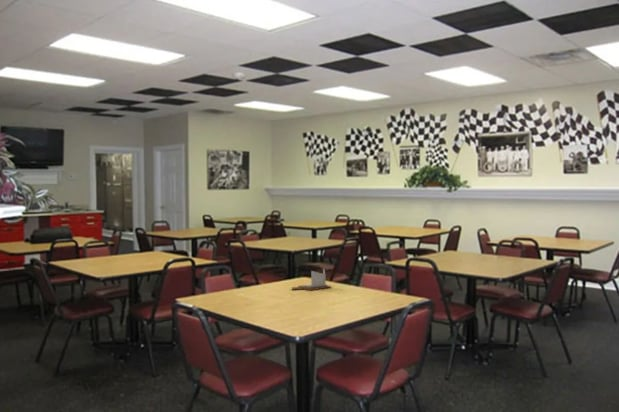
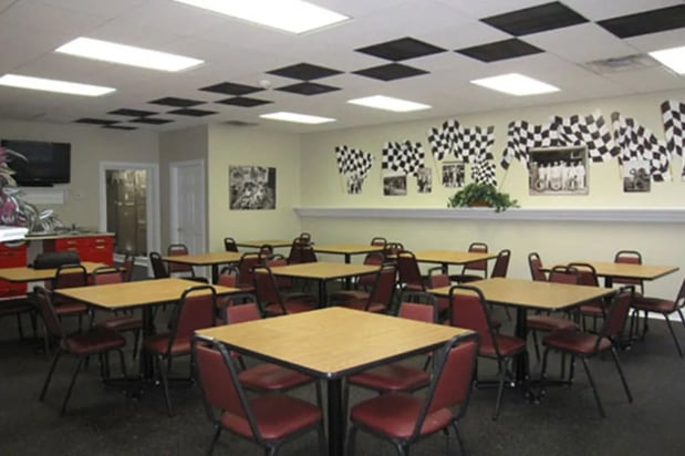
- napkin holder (311, 278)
